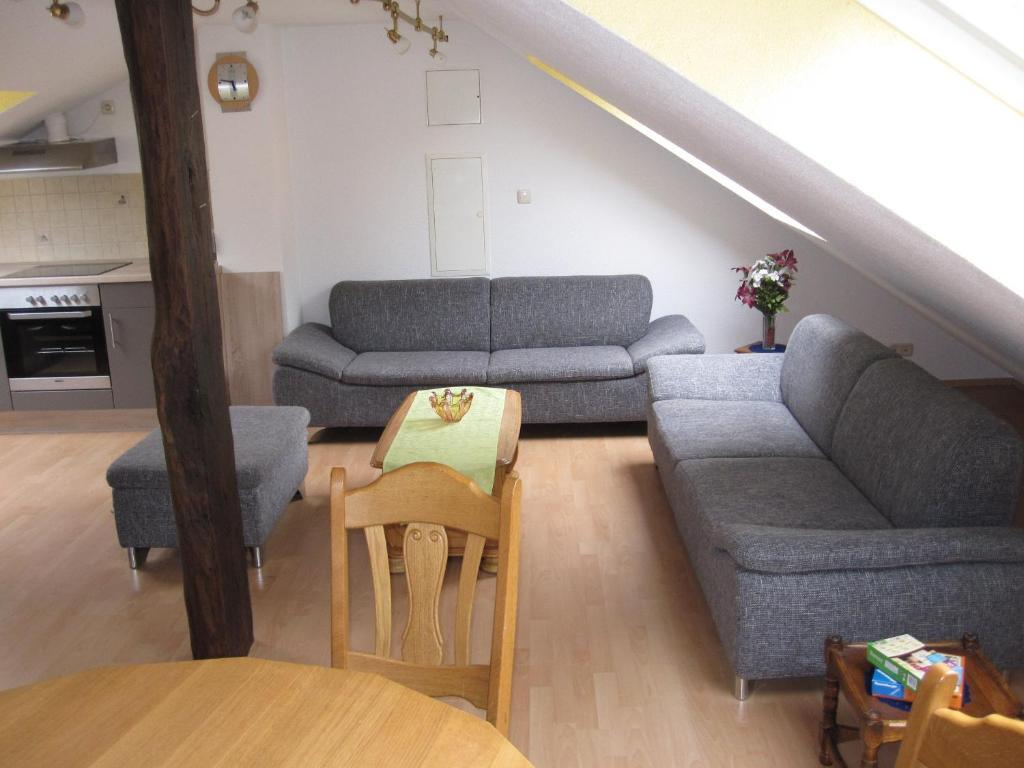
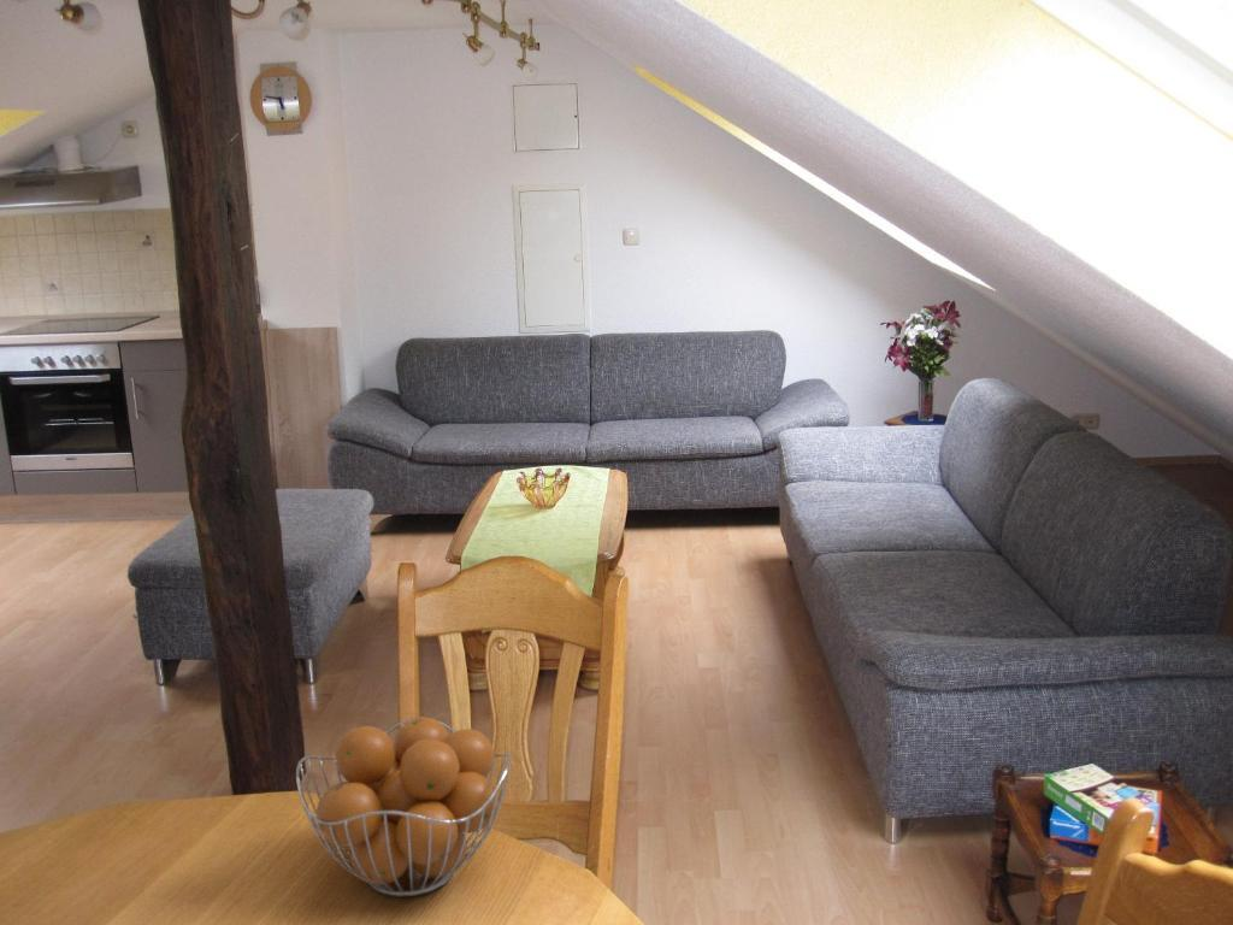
+ fruit basket (407, 803)
